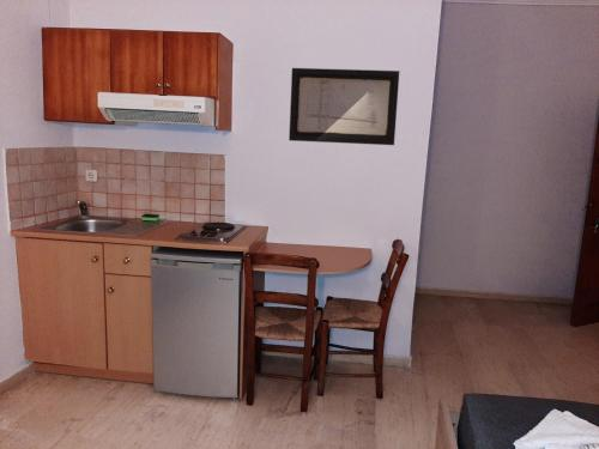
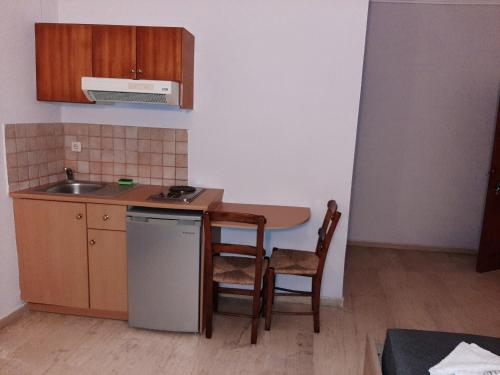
- wall art (343, 107)
